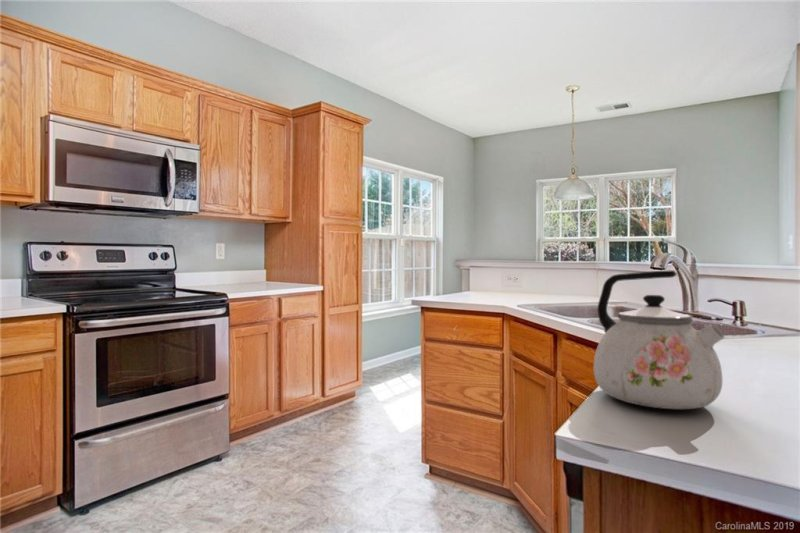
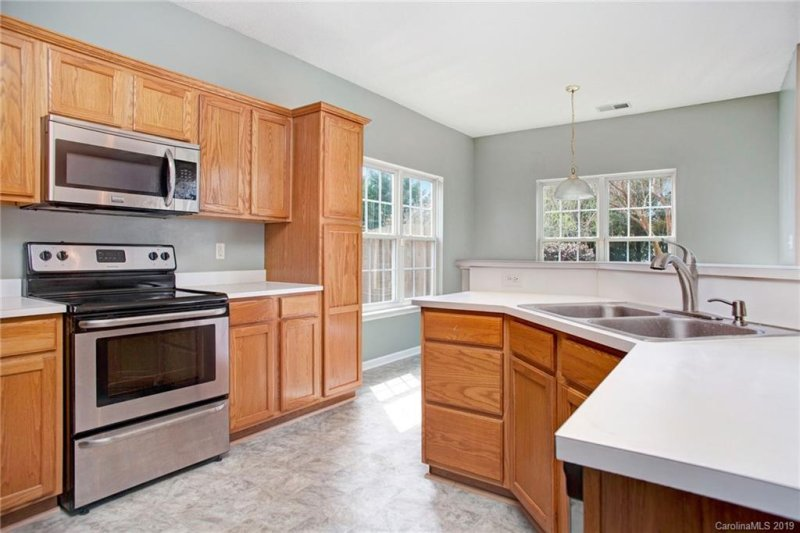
- kettle (655, 335)
